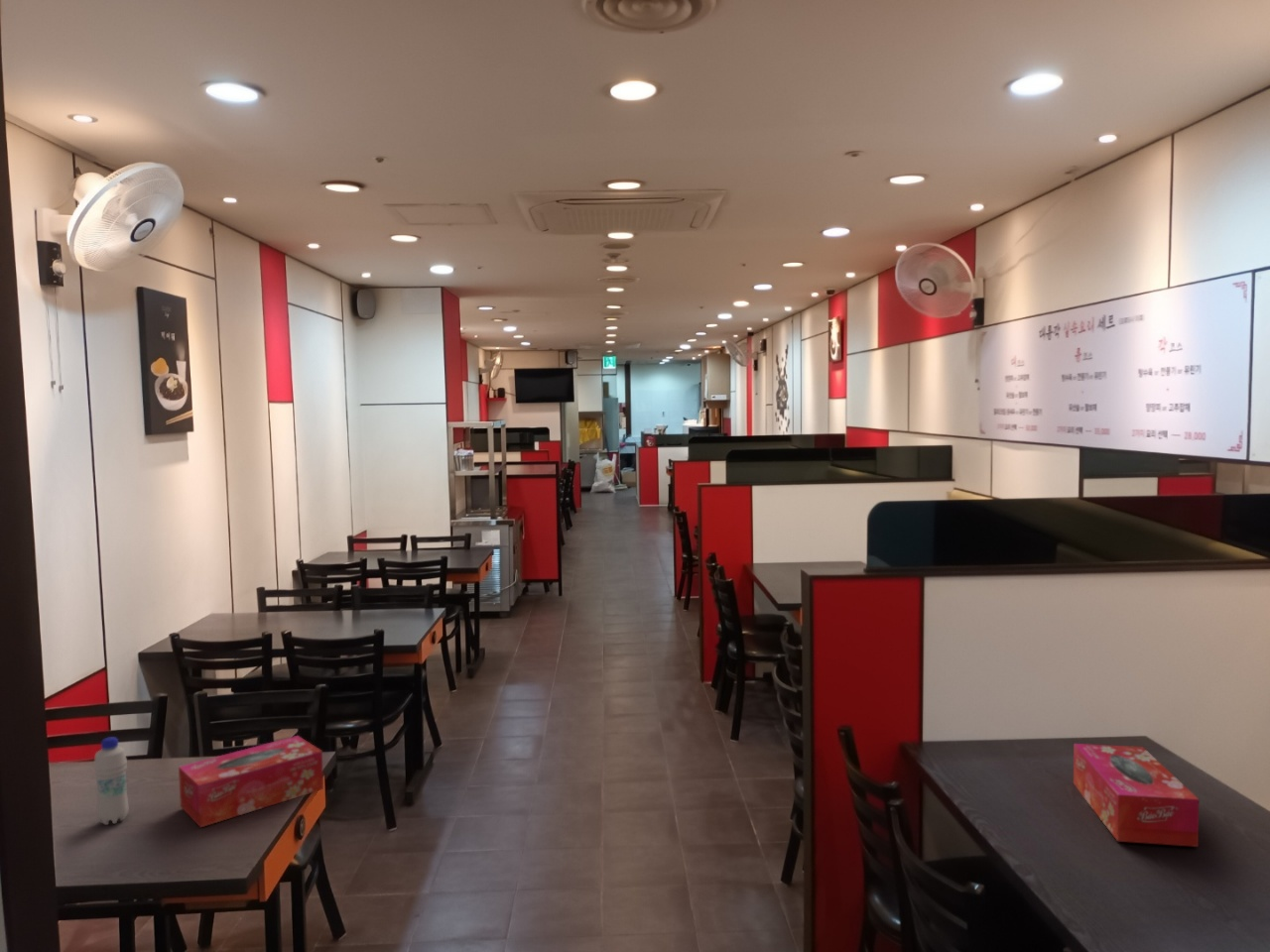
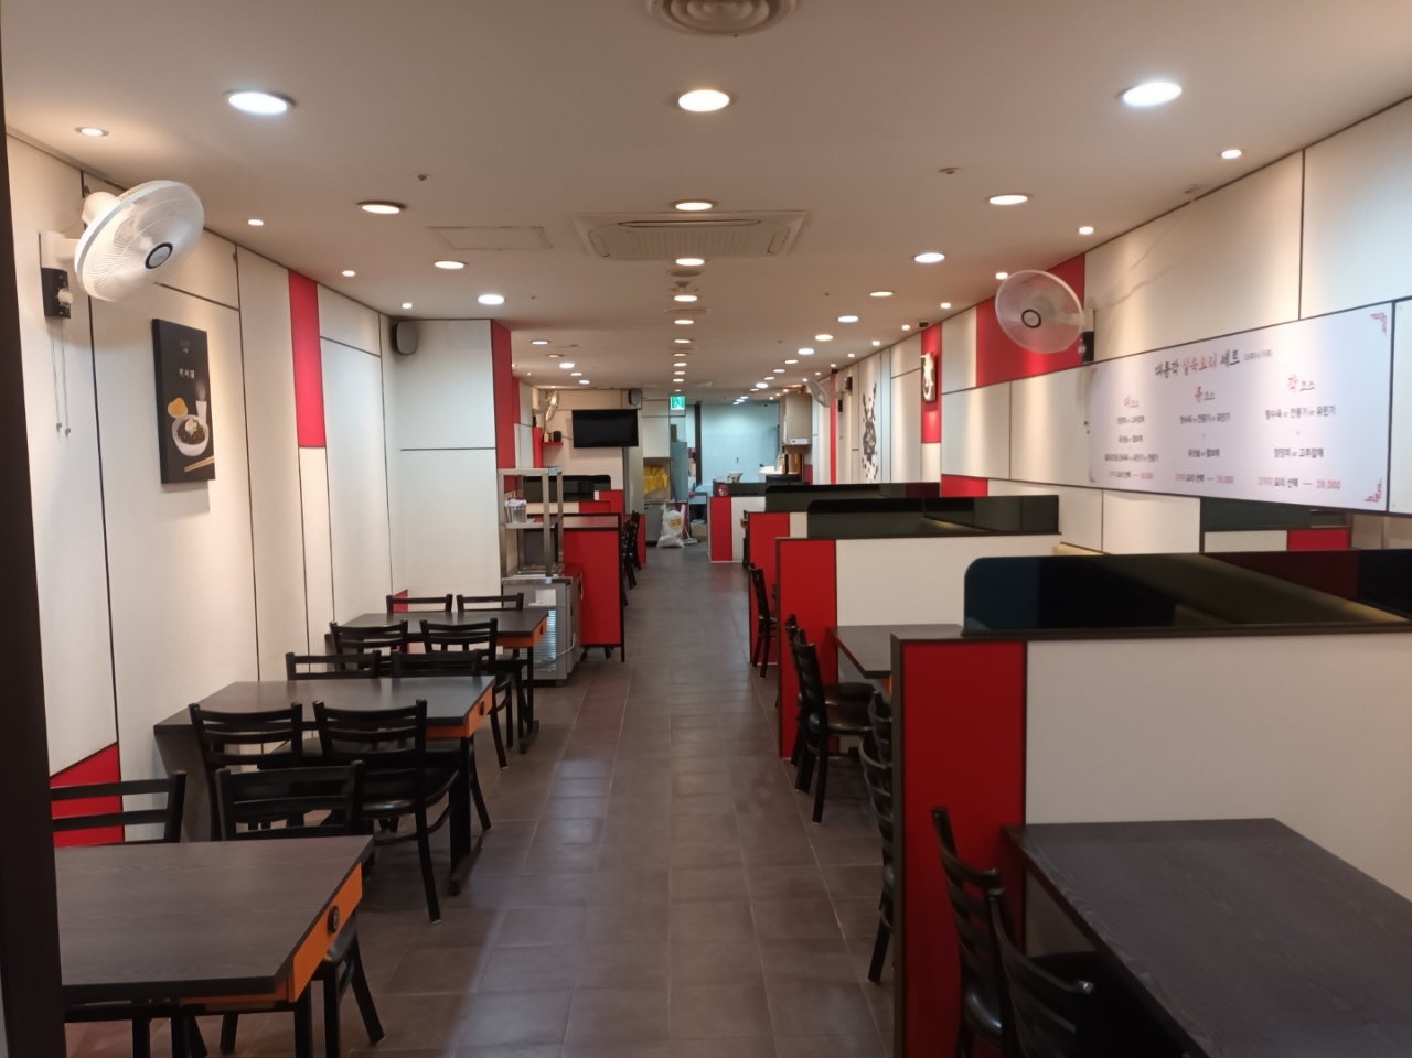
- tissue box (252, 777)
- tissue box (1130, 790)
- bottle (111, 778)
